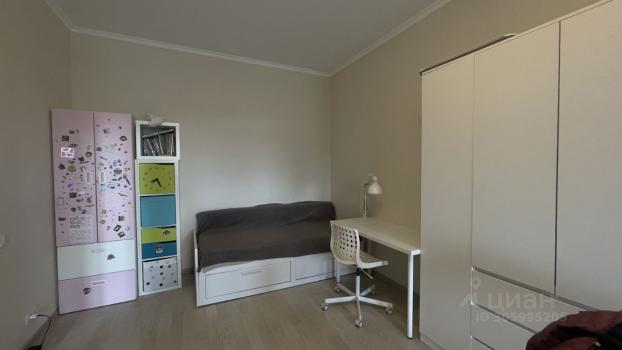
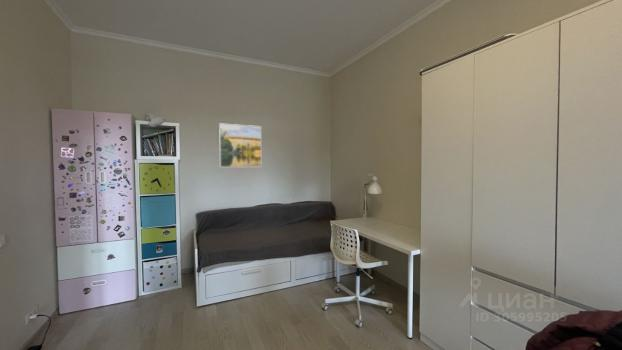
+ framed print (241, 146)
